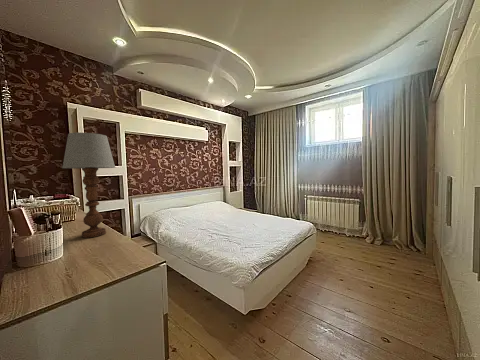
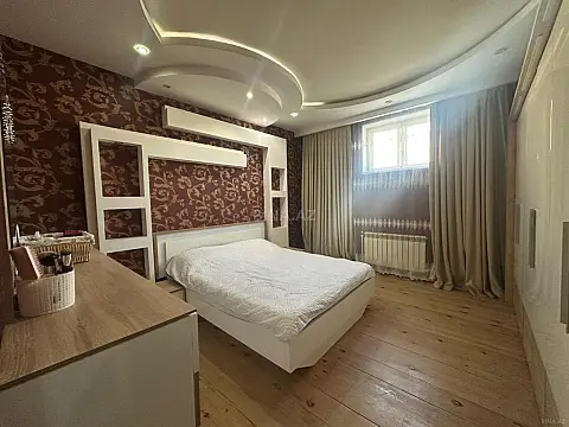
- table lamp (91, 185)
